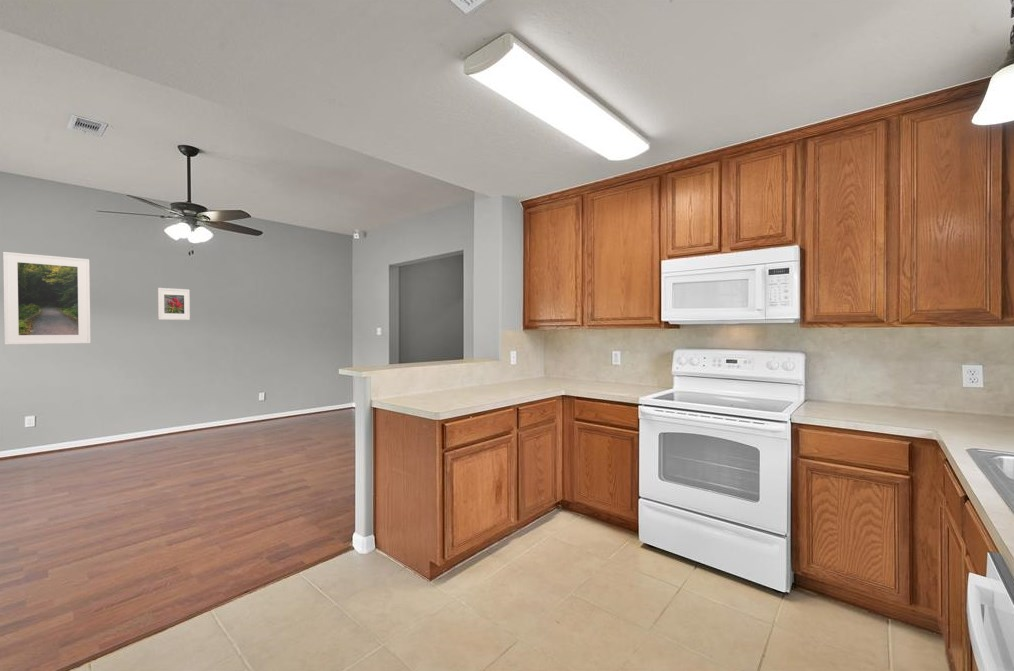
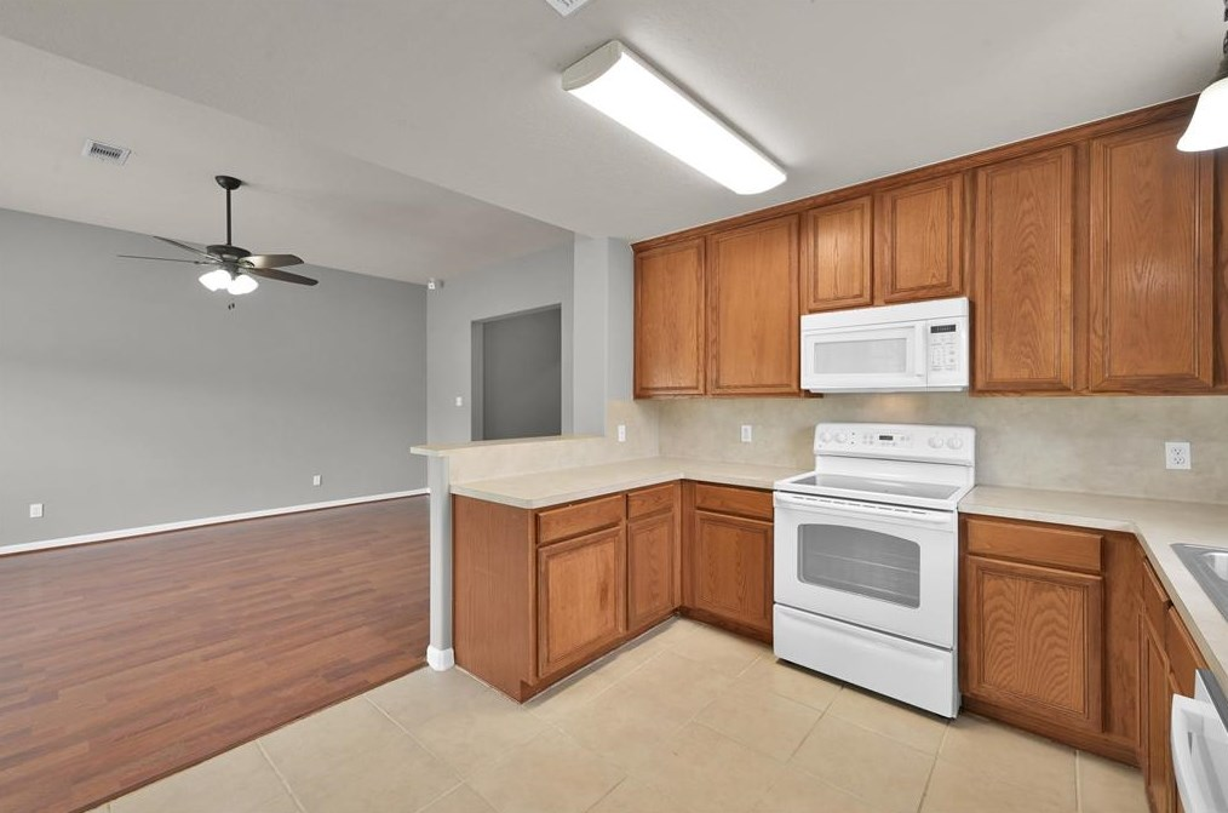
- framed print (49, 299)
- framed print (174, 304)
